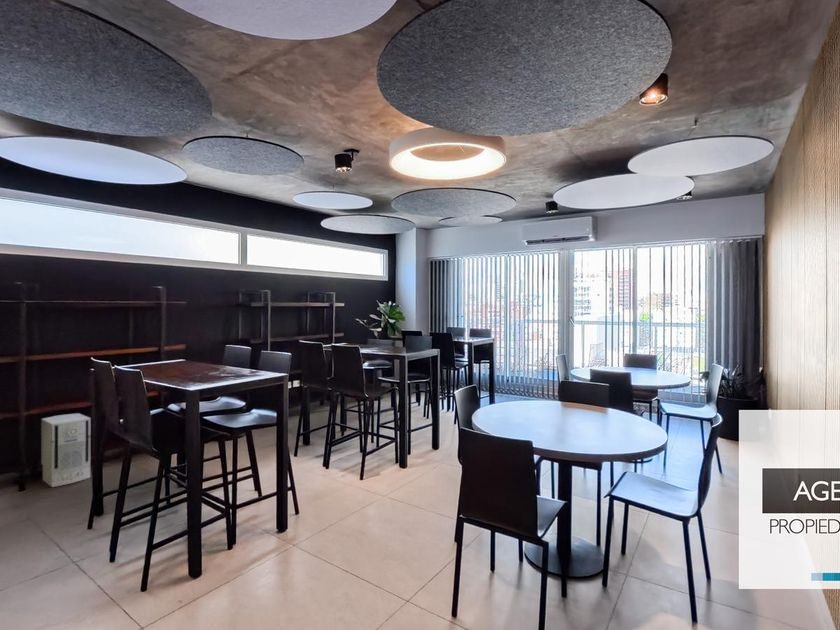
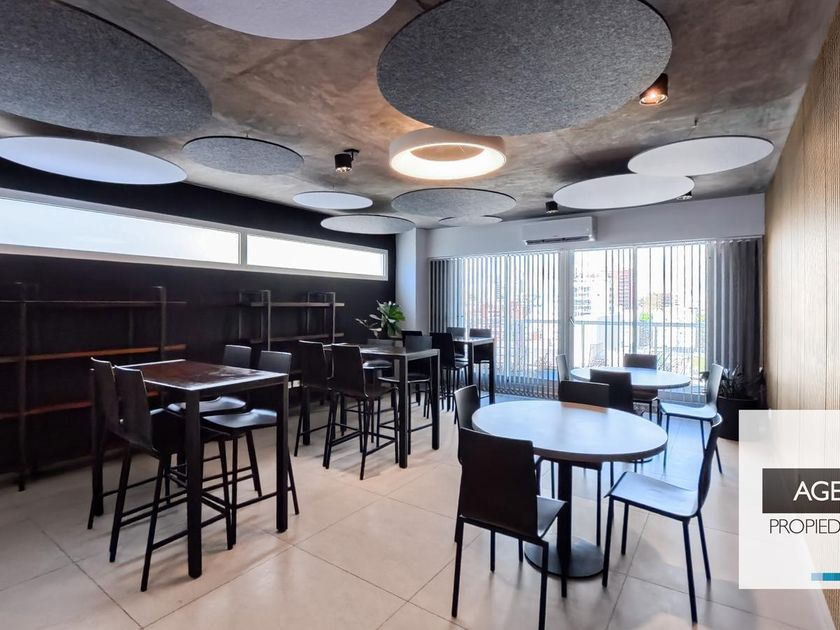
- air purifier (65, 448)
